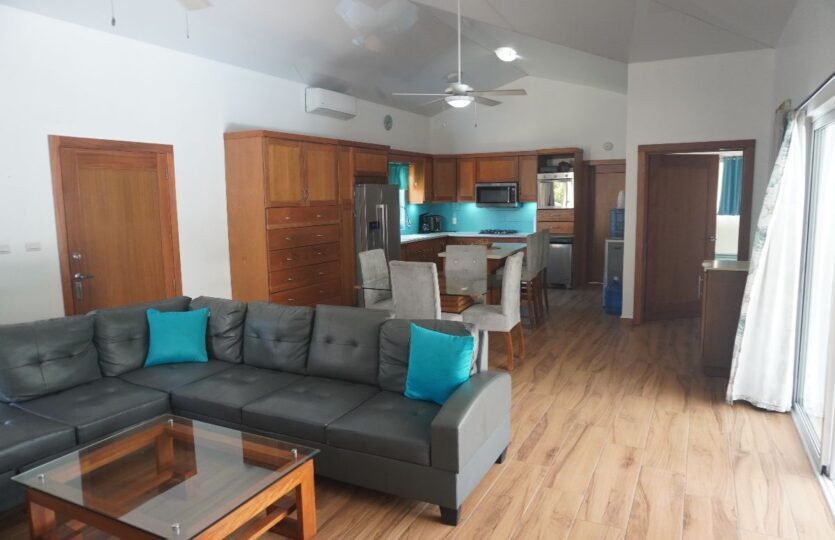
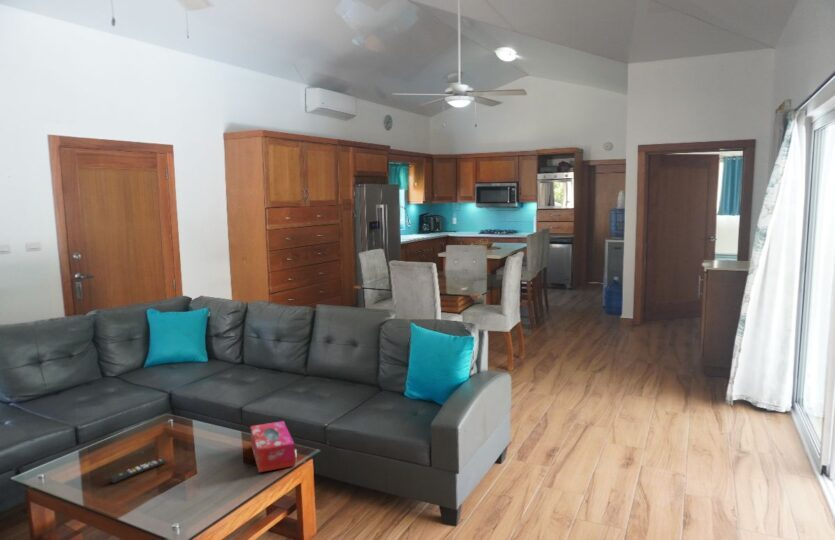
+ remote control (138, 470)
+ tissue box (271, 445)
